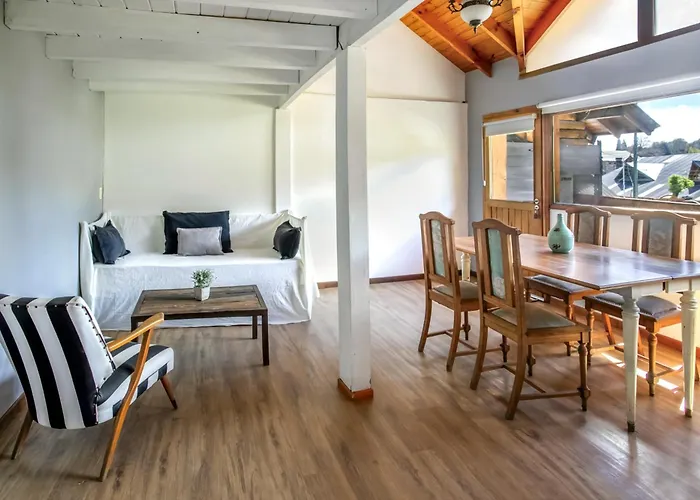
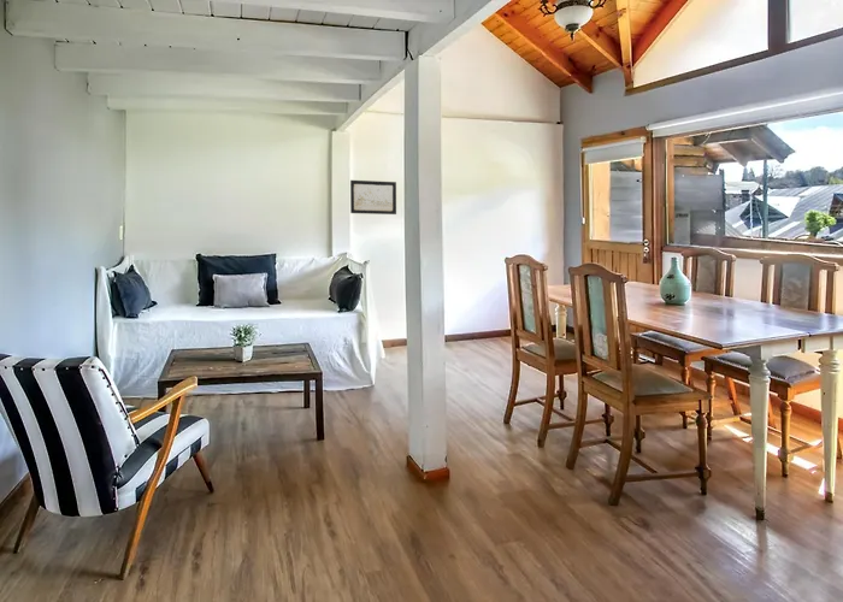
+ wall art (373, 197)
